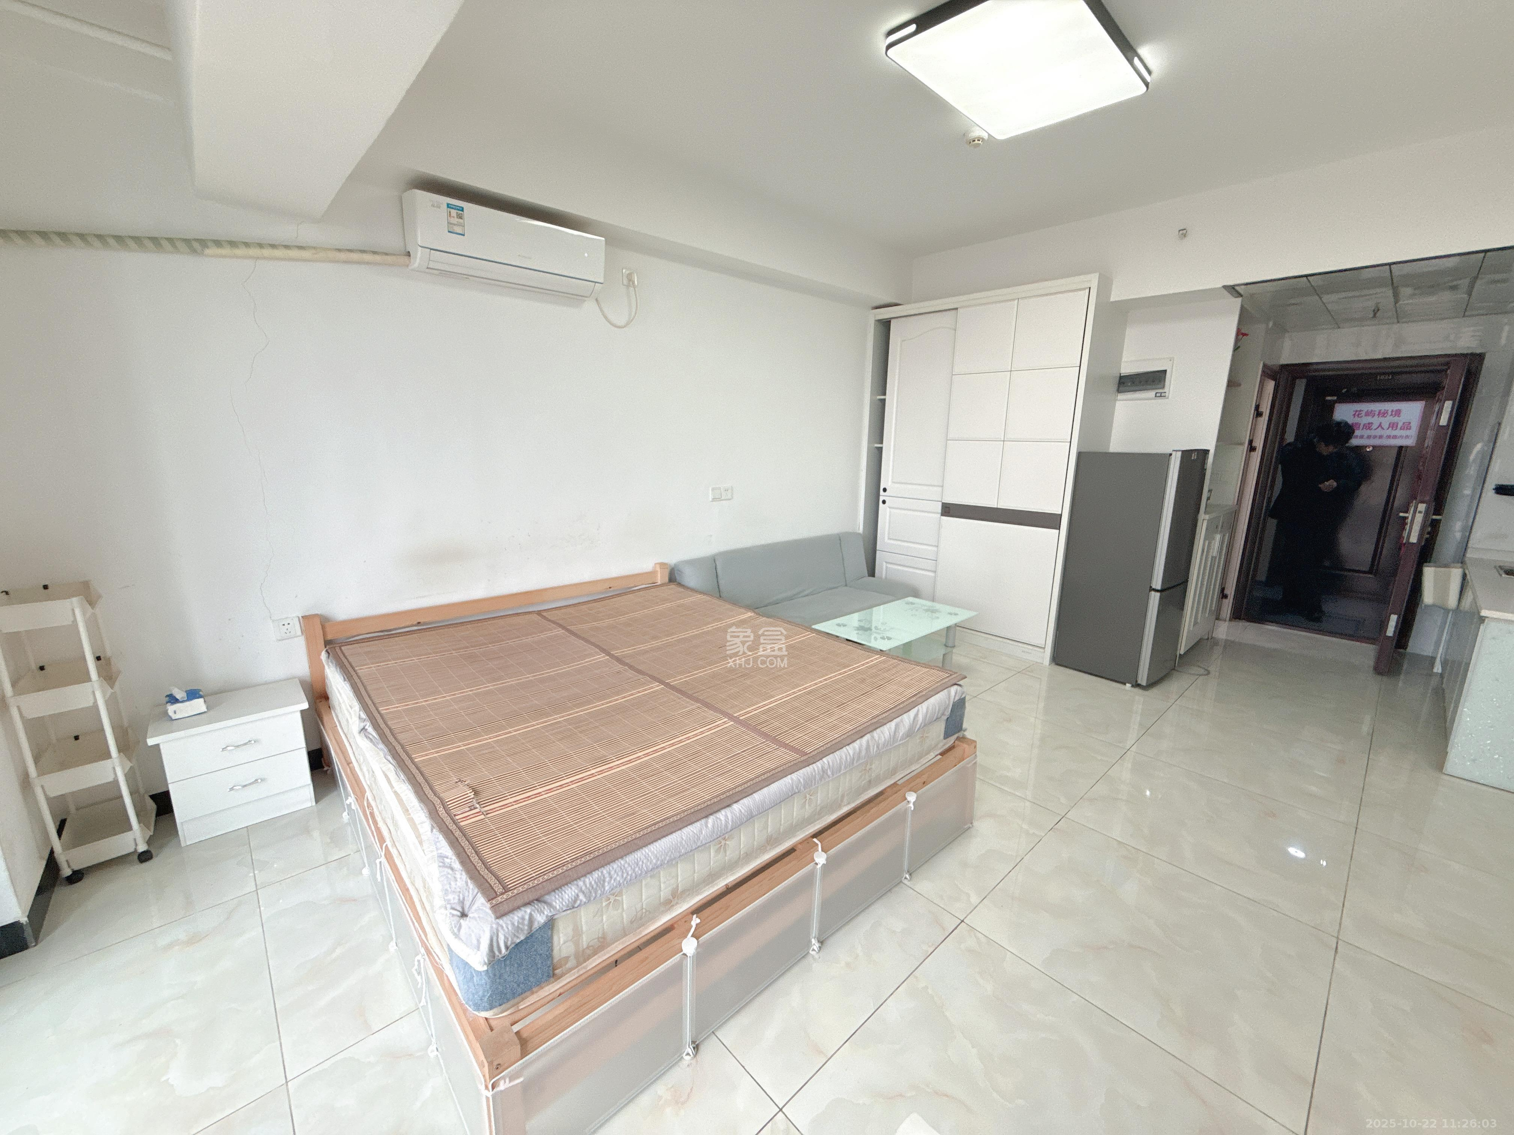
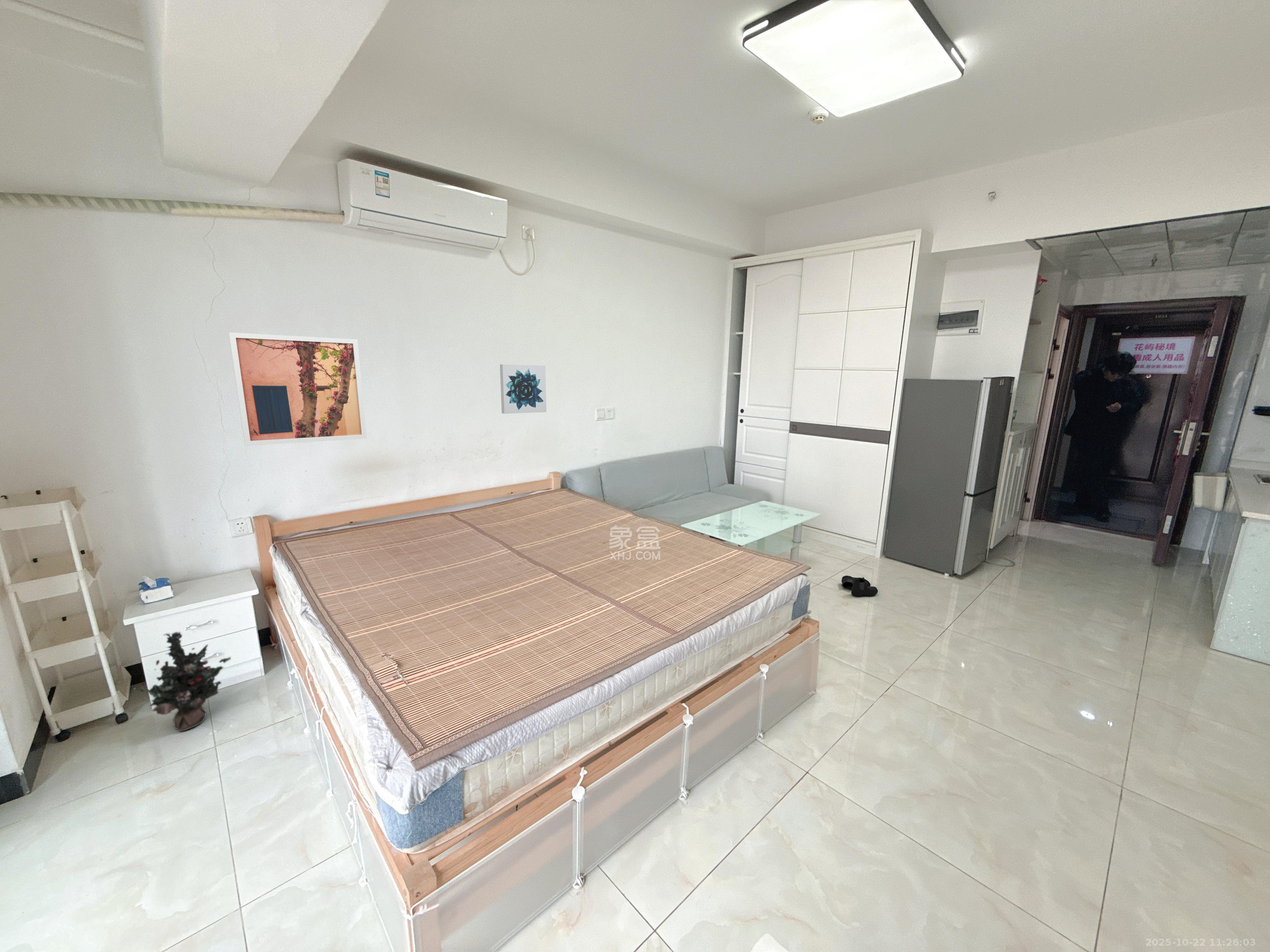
+ boots (857, 581)
+ decorative plant (185, 677)
+ wall art (524, 389)
+ wall art (303, 390)
